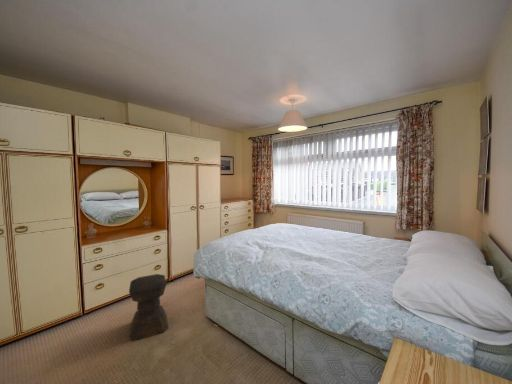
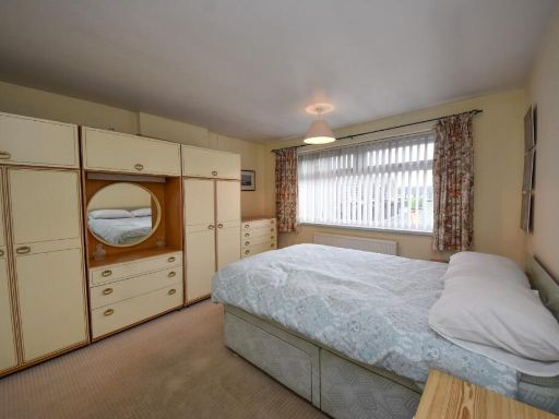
- stool (148, 303)
